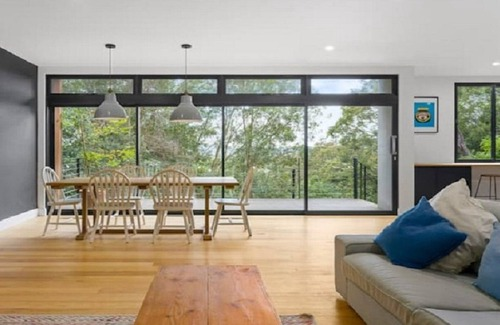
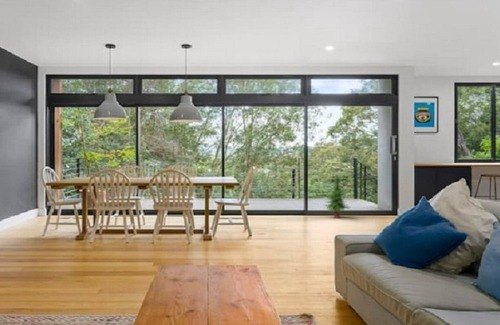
+ tree (337, 196)
